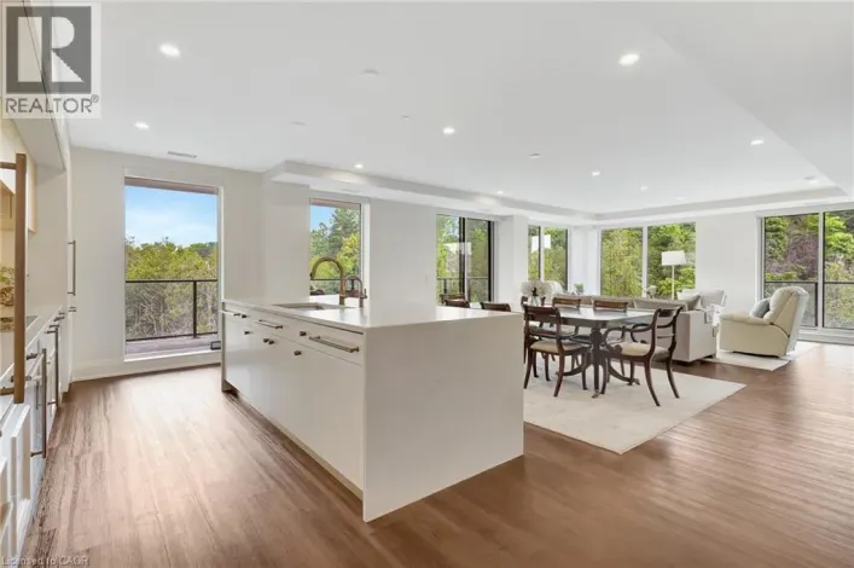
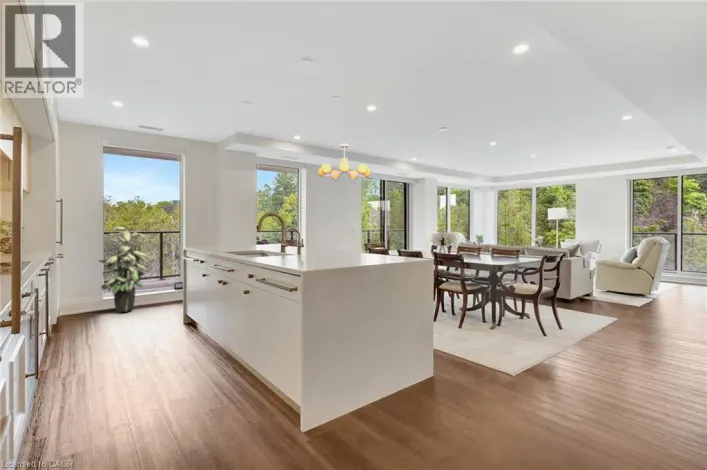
+ indoor plant (123, 269)
+ chandelier (344, 161)
